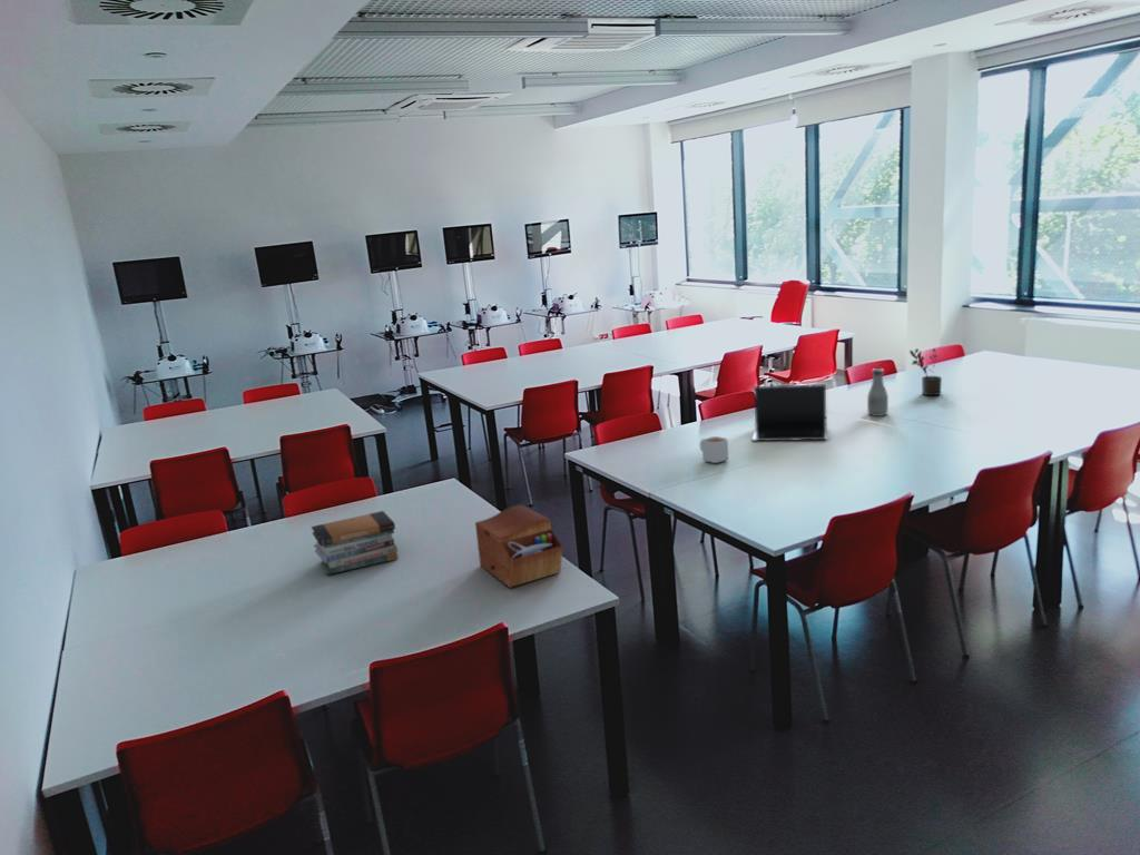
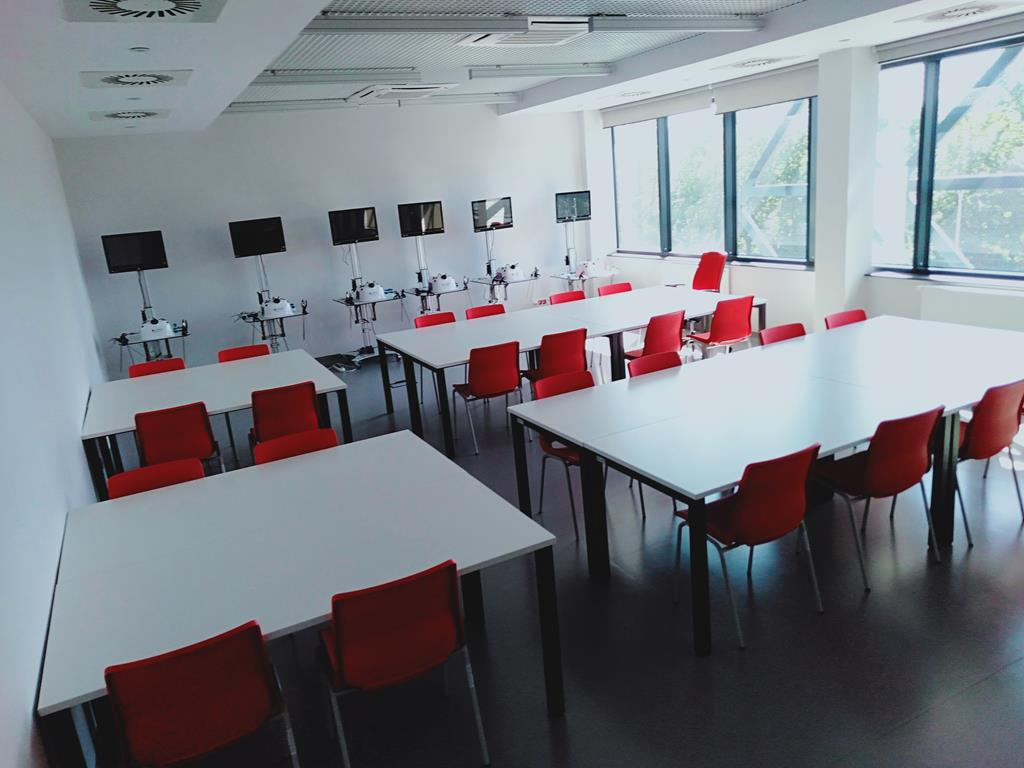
- book stack (355, 542)
- potted plant (925, 371)
- bottle (877, 392)
- laptop (788, 412)
- mug (711, 449)
- sewing box (517, 546)
